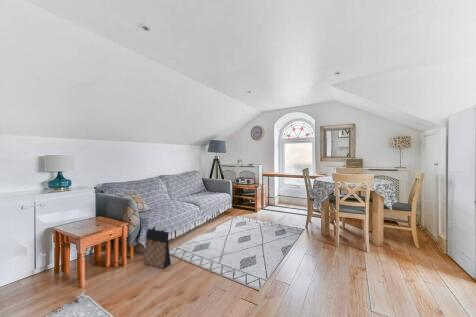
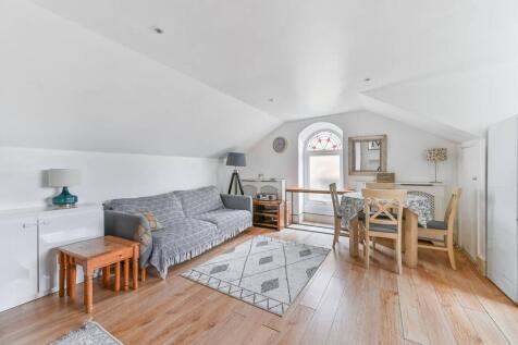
- bag (157, 245)
